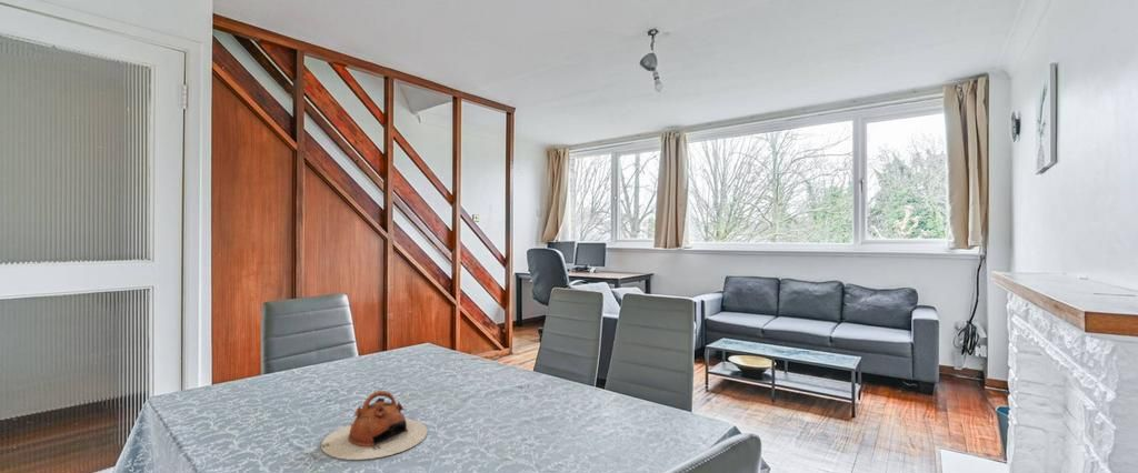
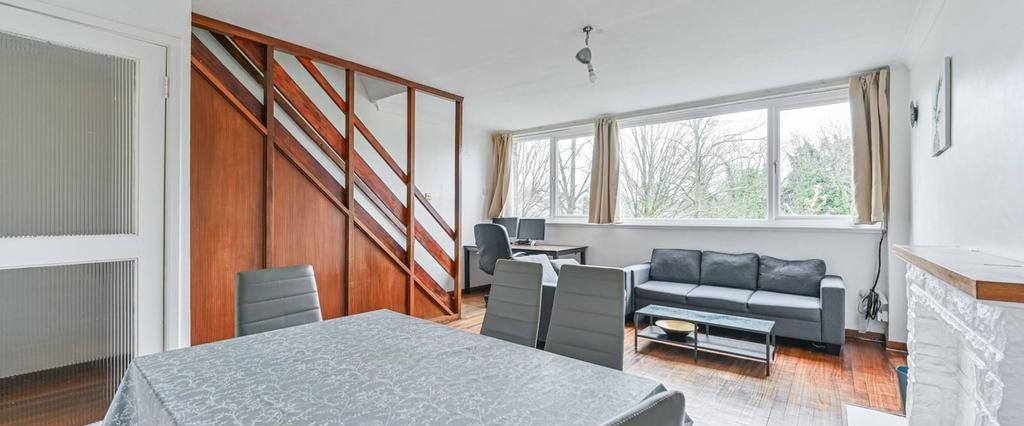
- teapot (376, 414)
